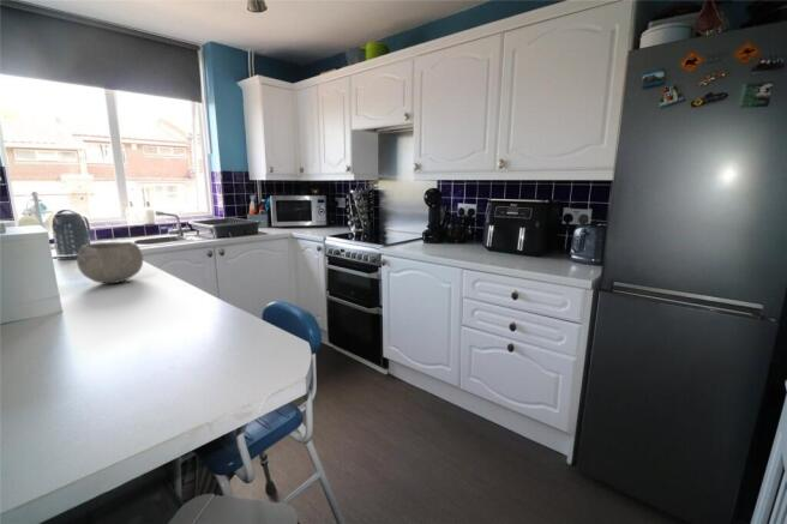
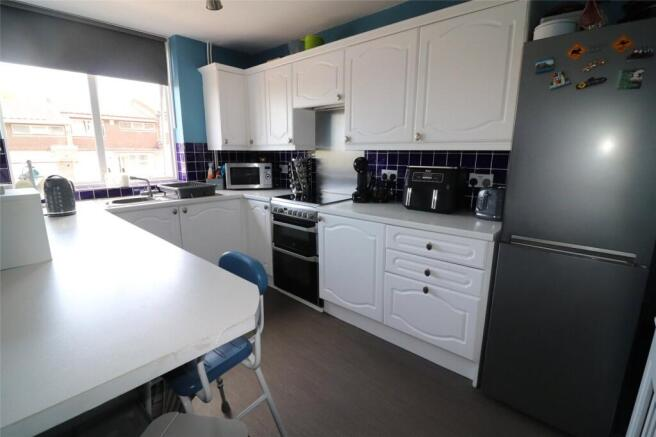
- bowl (112, 263)
